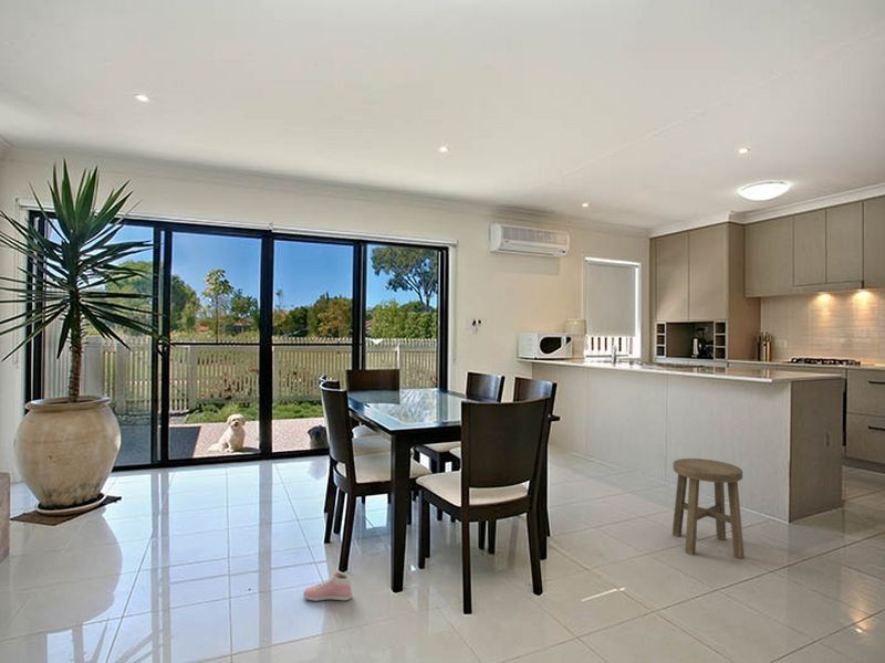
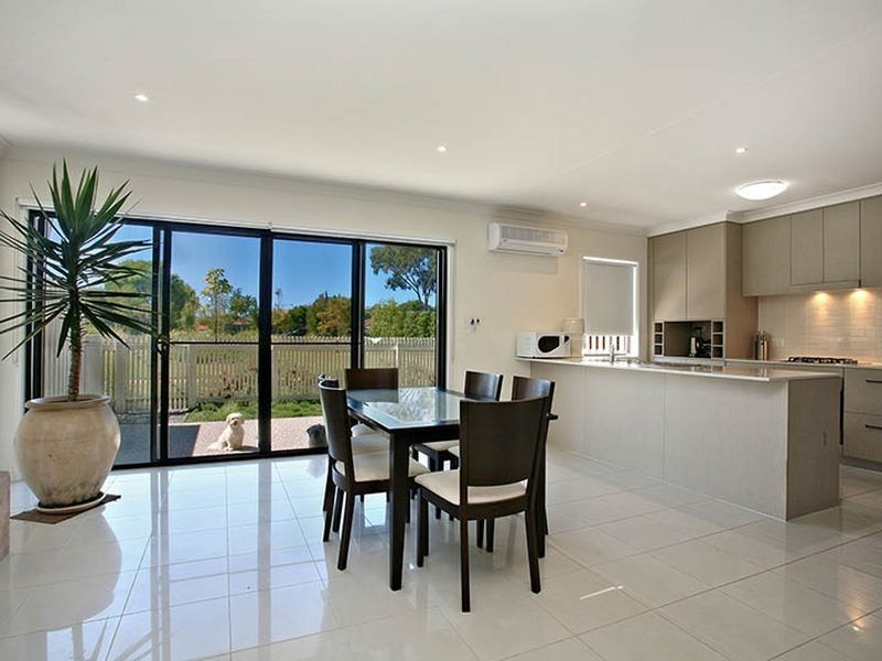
- sneaker (327, 585)
- stool (706, 508)
